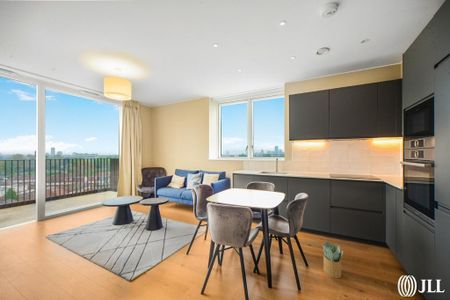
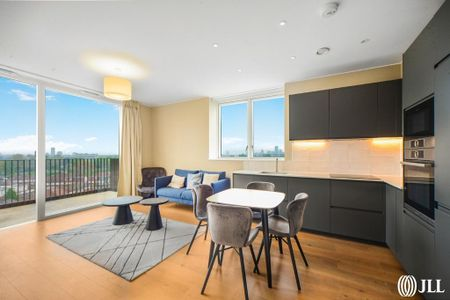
- potted plant (332, 259)
